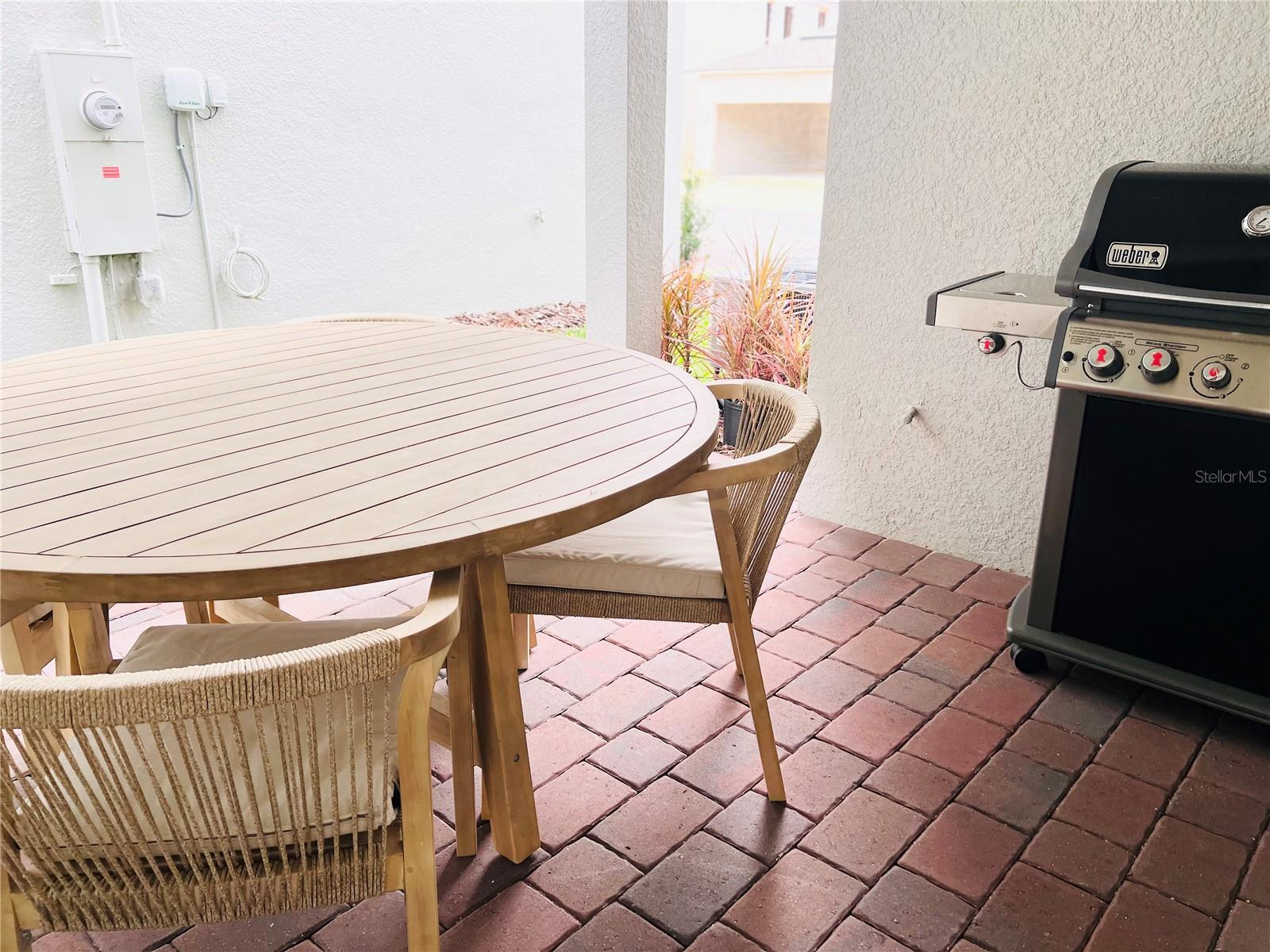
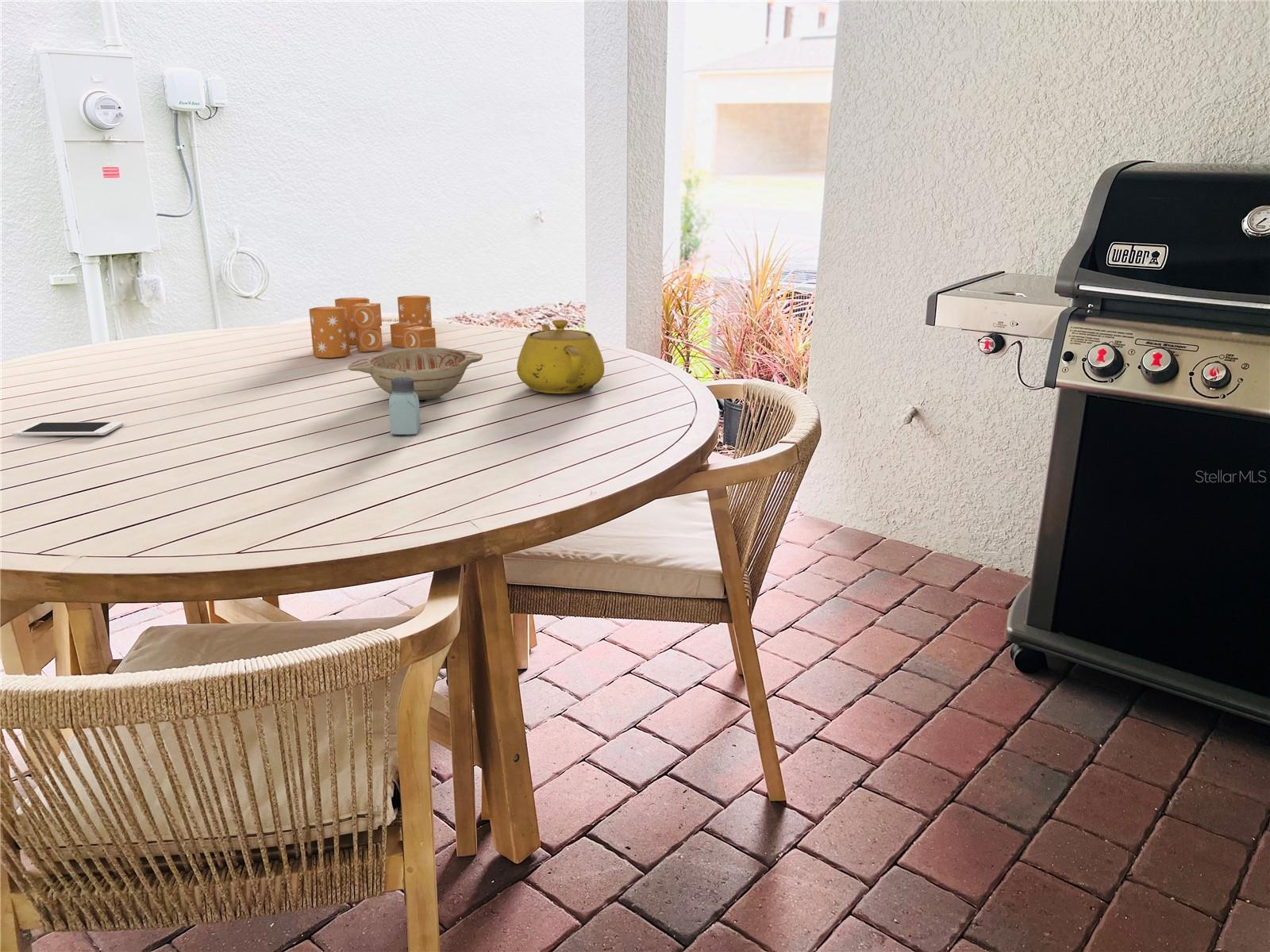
+ decorative bowl (418, 376)
+ teapot (559, 354)
+ candle (376, 324)
+ cell phone (68, 428)
+ saltshaker (404, 405)
